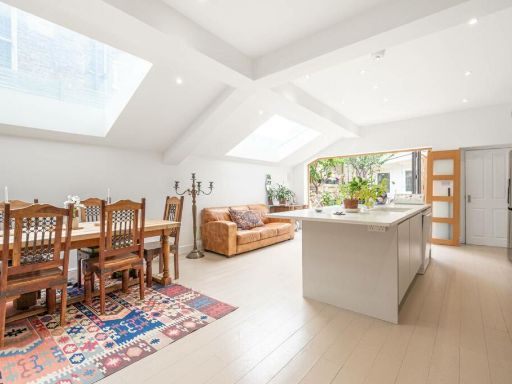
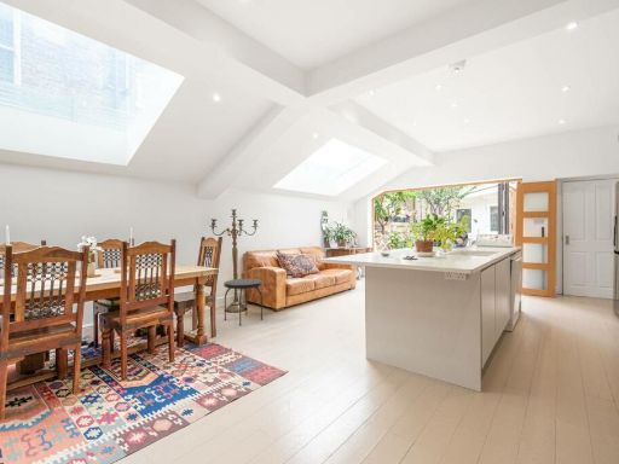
+ side table (245, 301)
